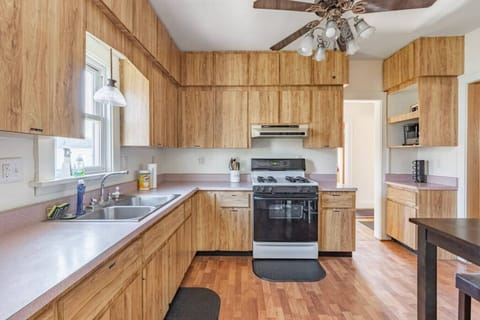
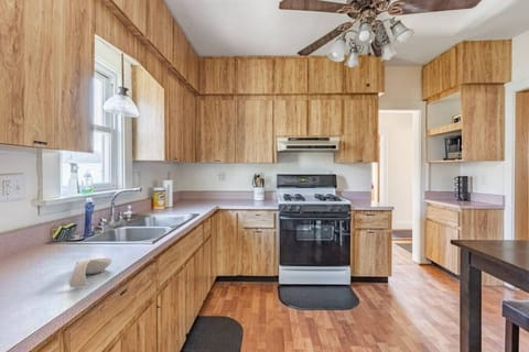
+ spoon rest (89, 265)
